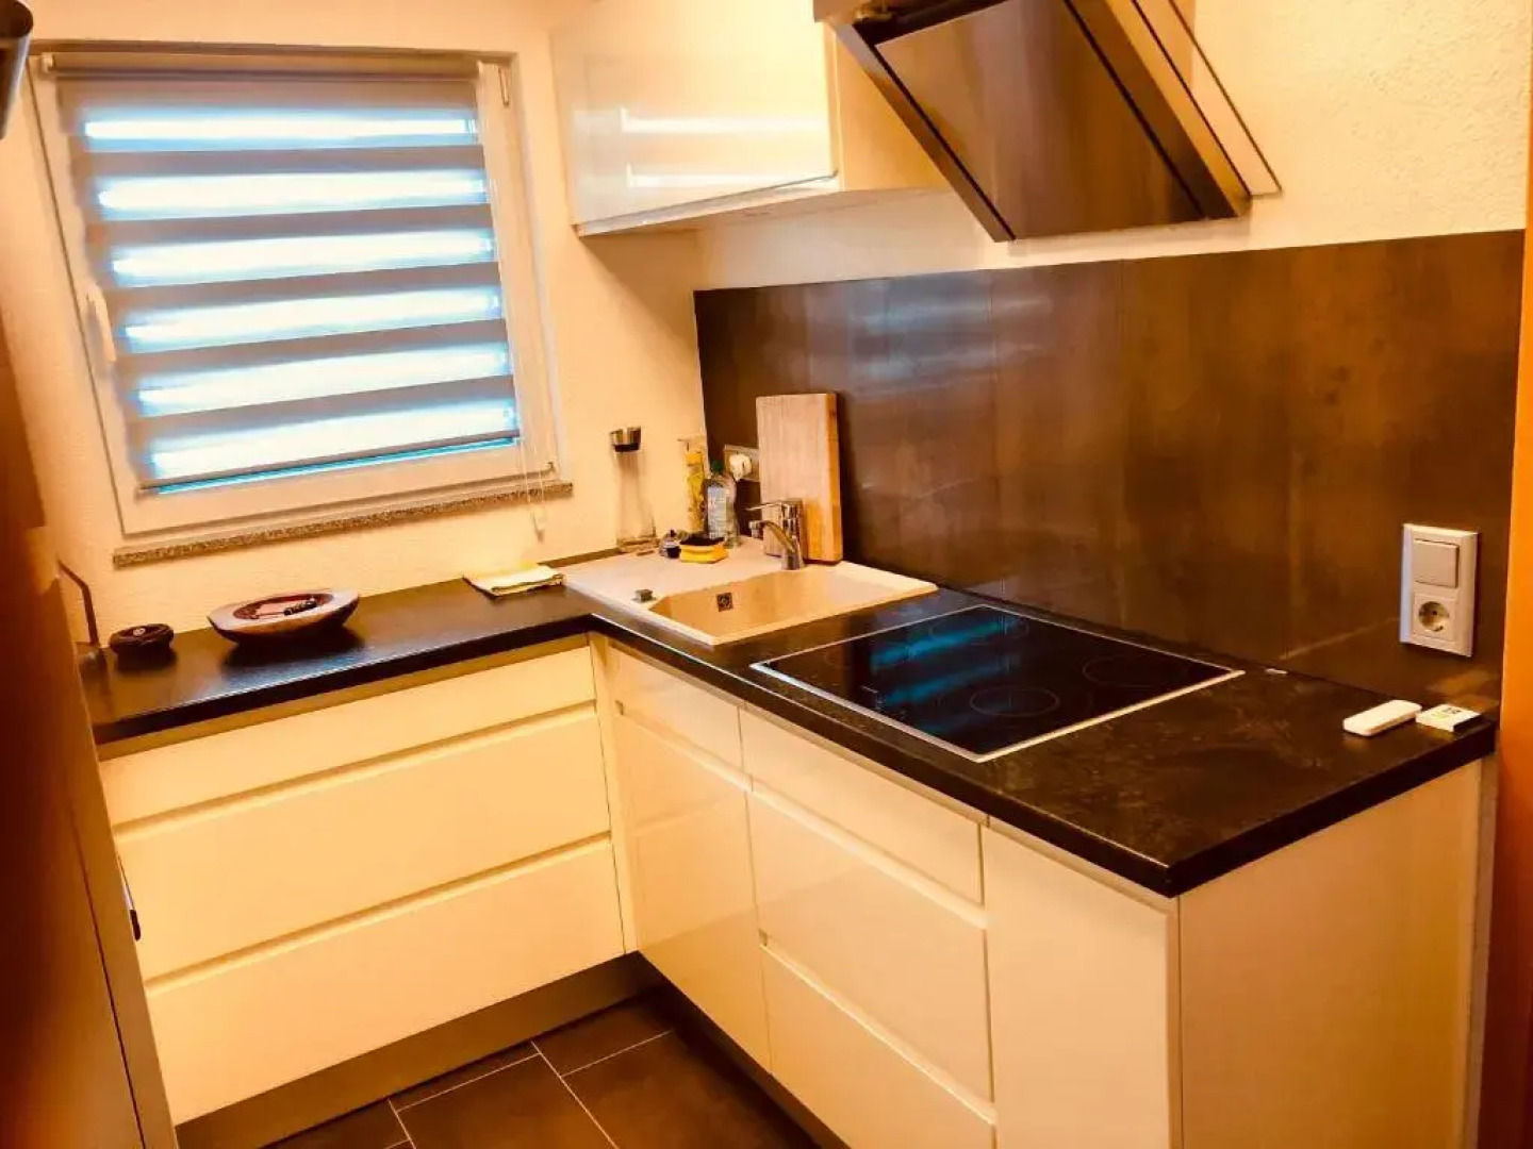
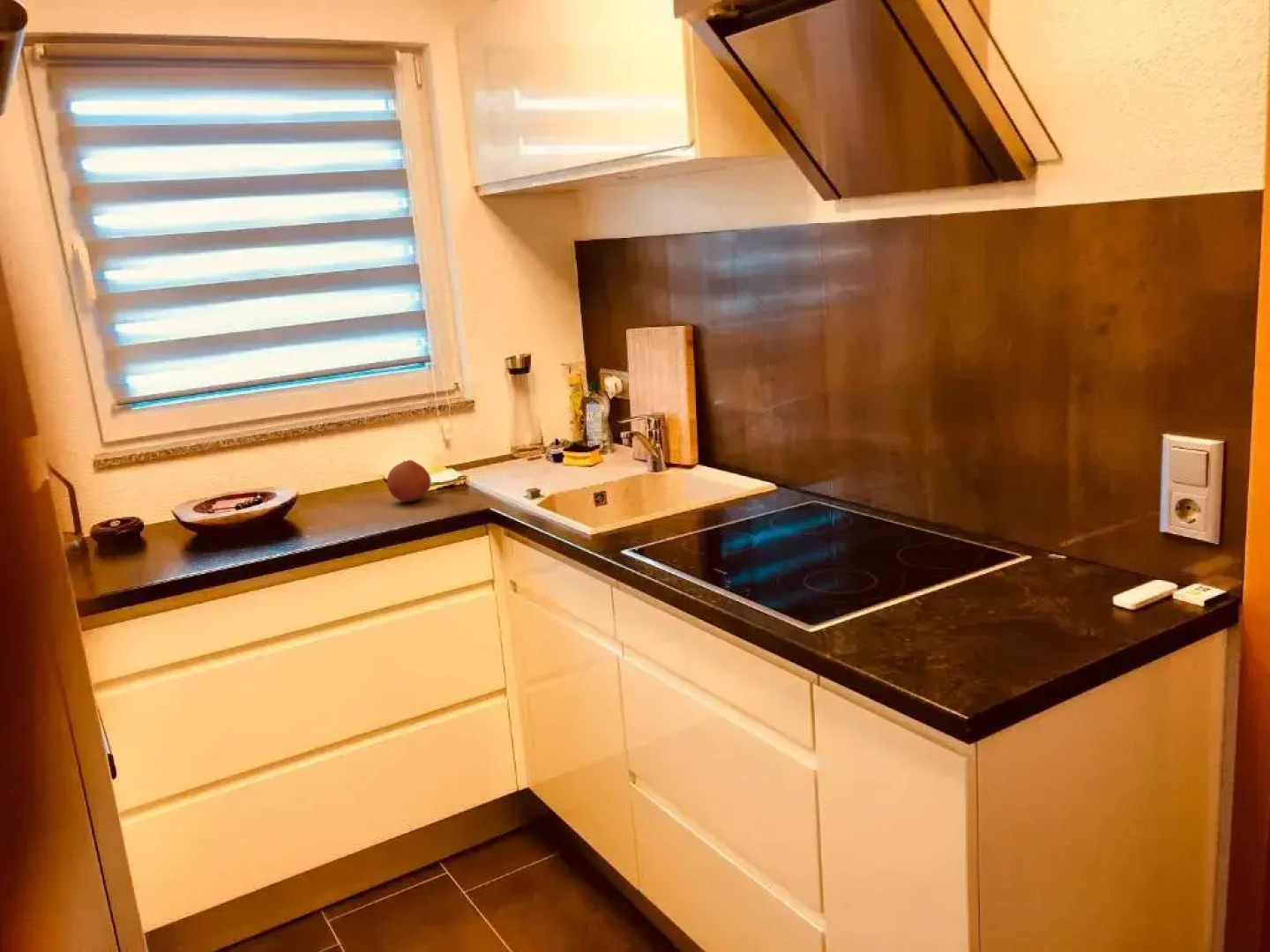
+ fruit (408, 480)
